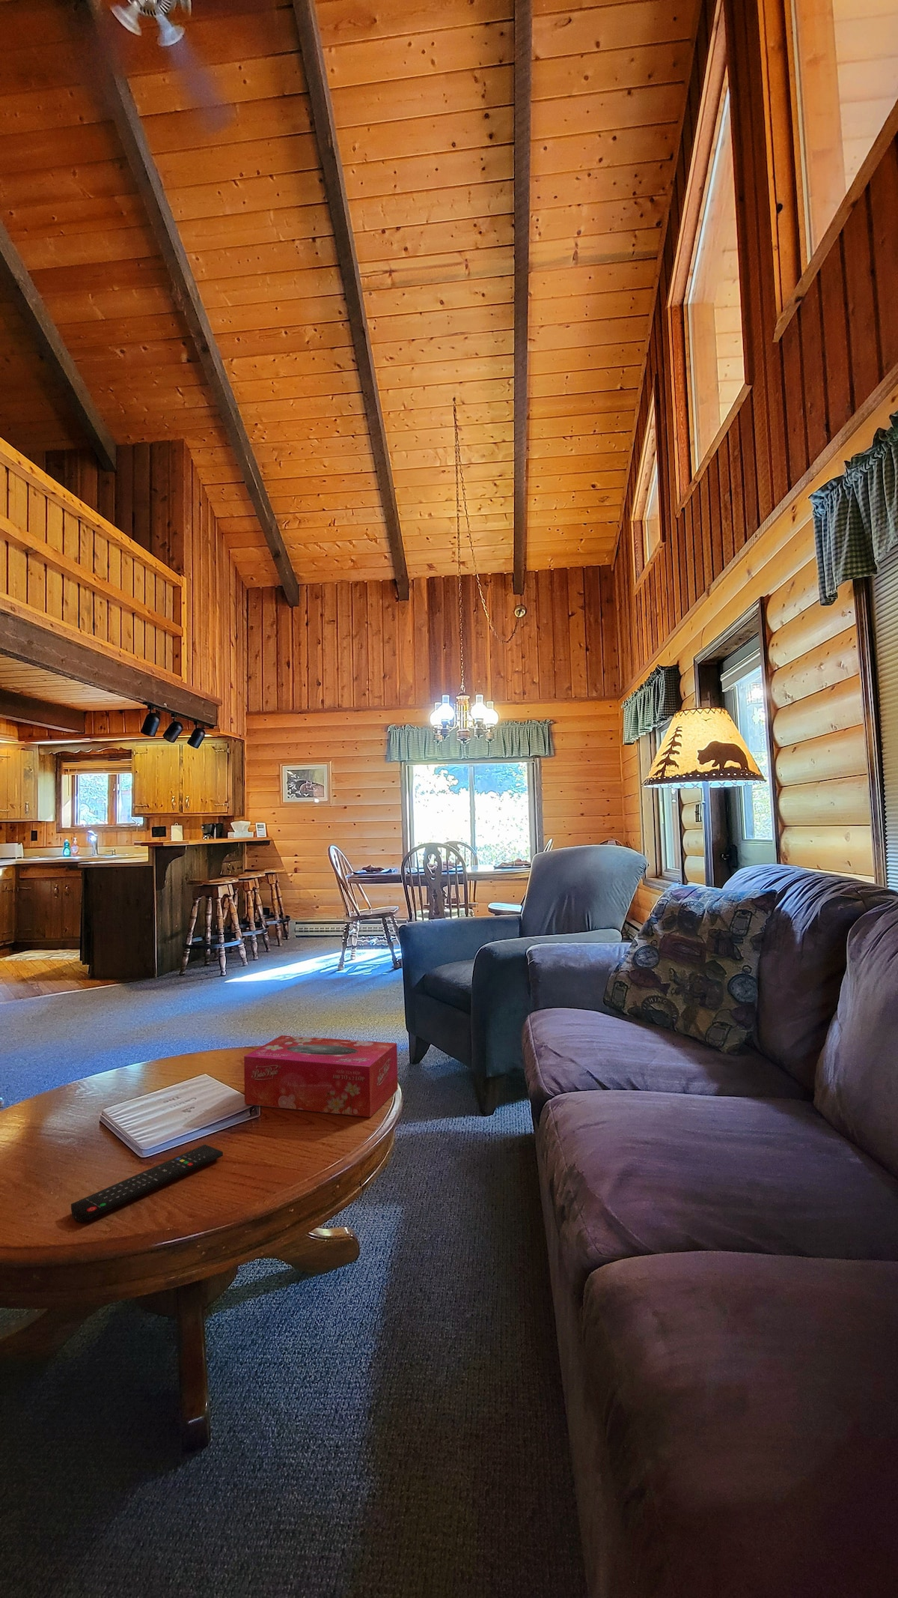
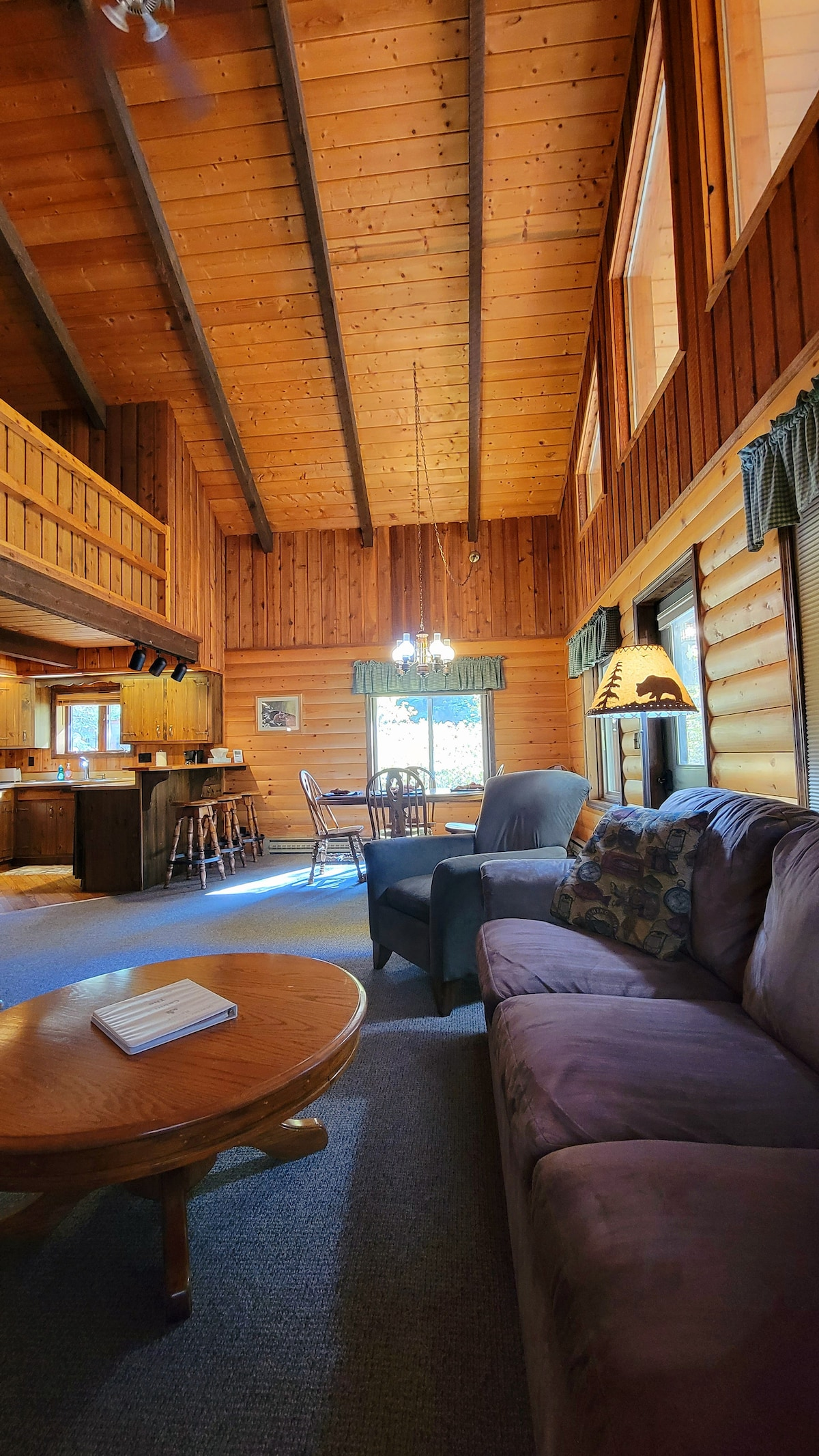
- tissue box (321, 1072)
- remote control (150, 1181)
